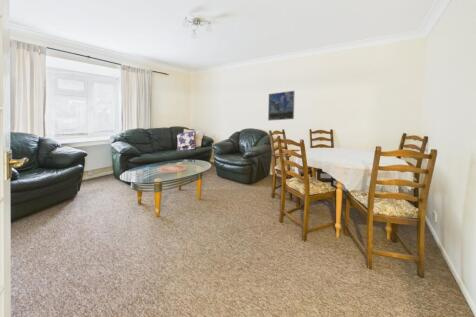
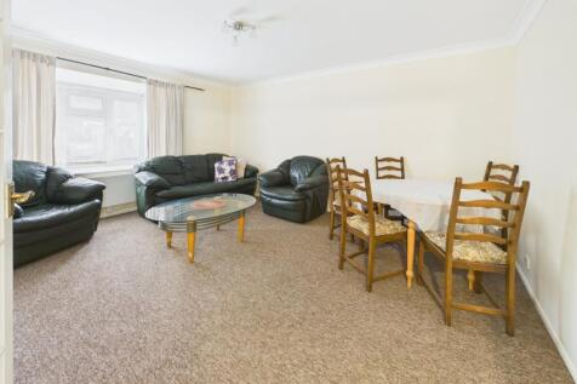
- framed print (280, 106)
